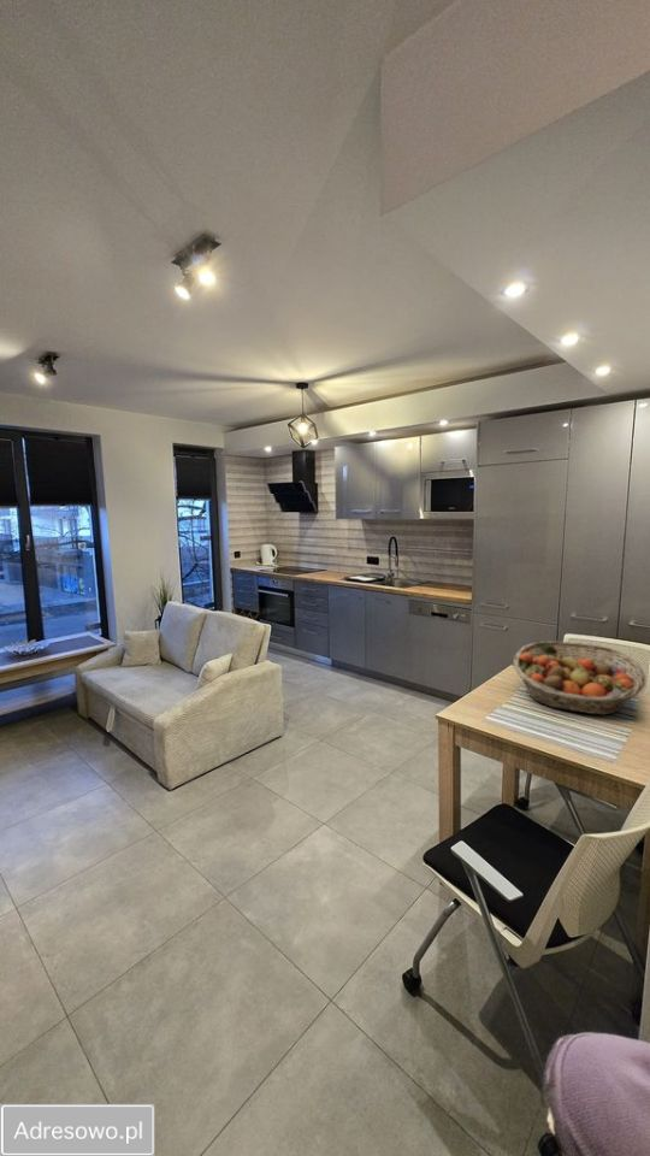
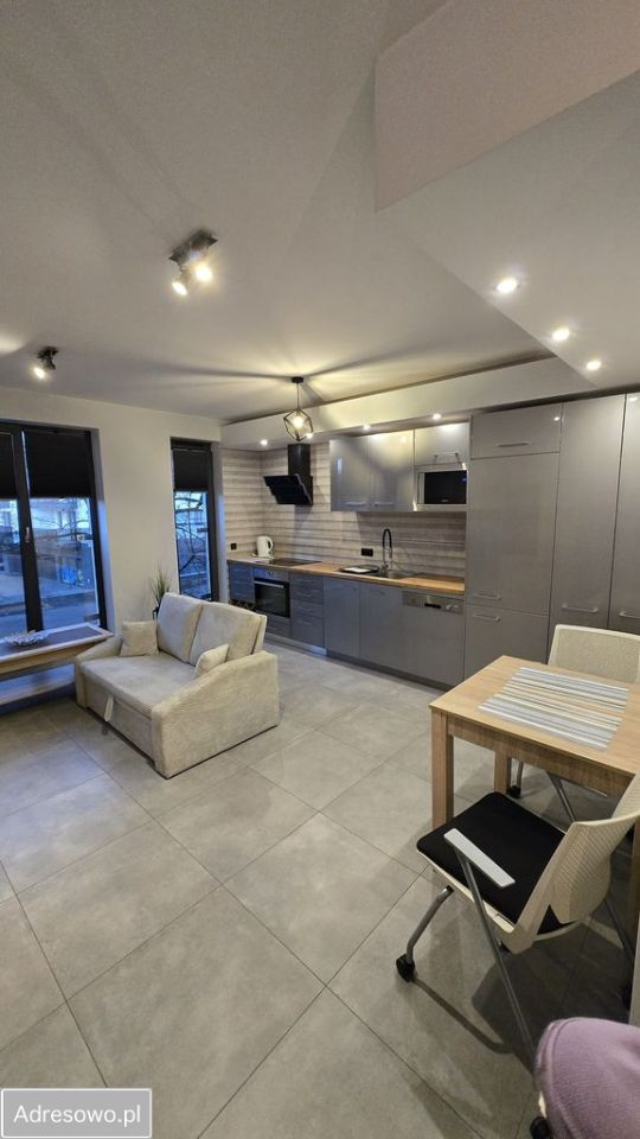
- fruit basket (574, 676)
